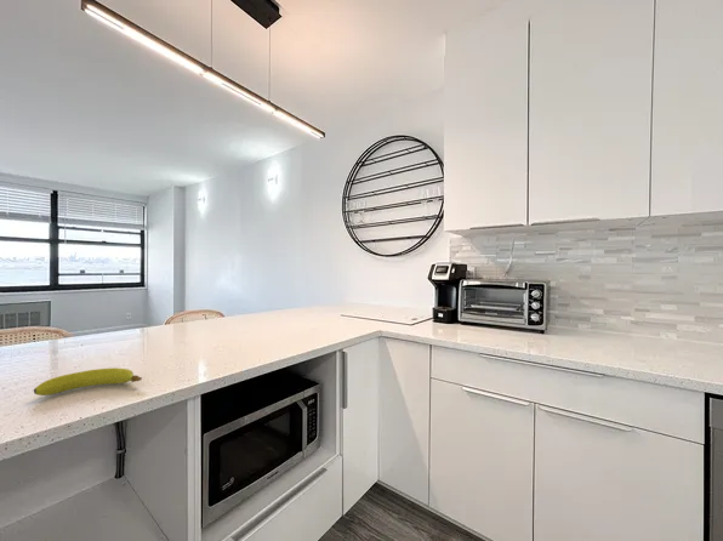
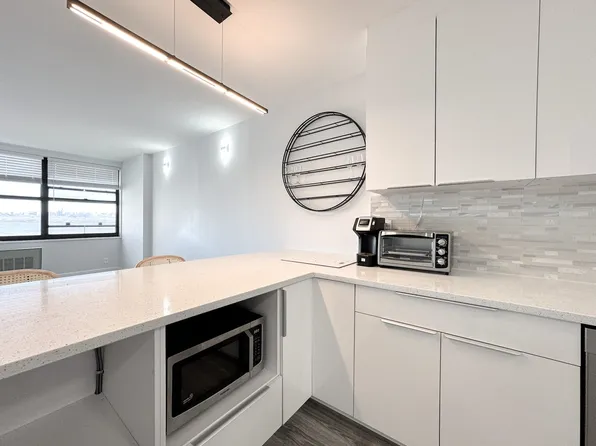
- fruit (90, 381)
